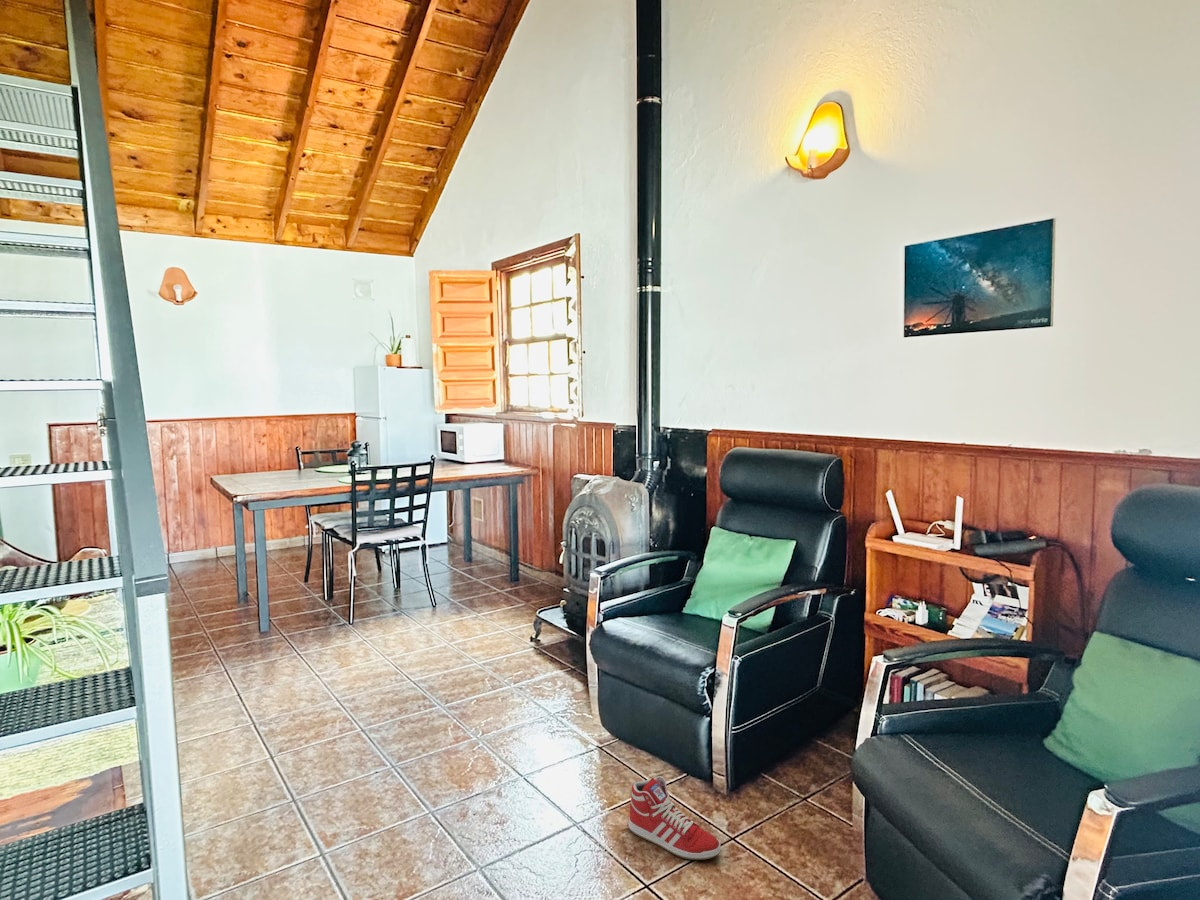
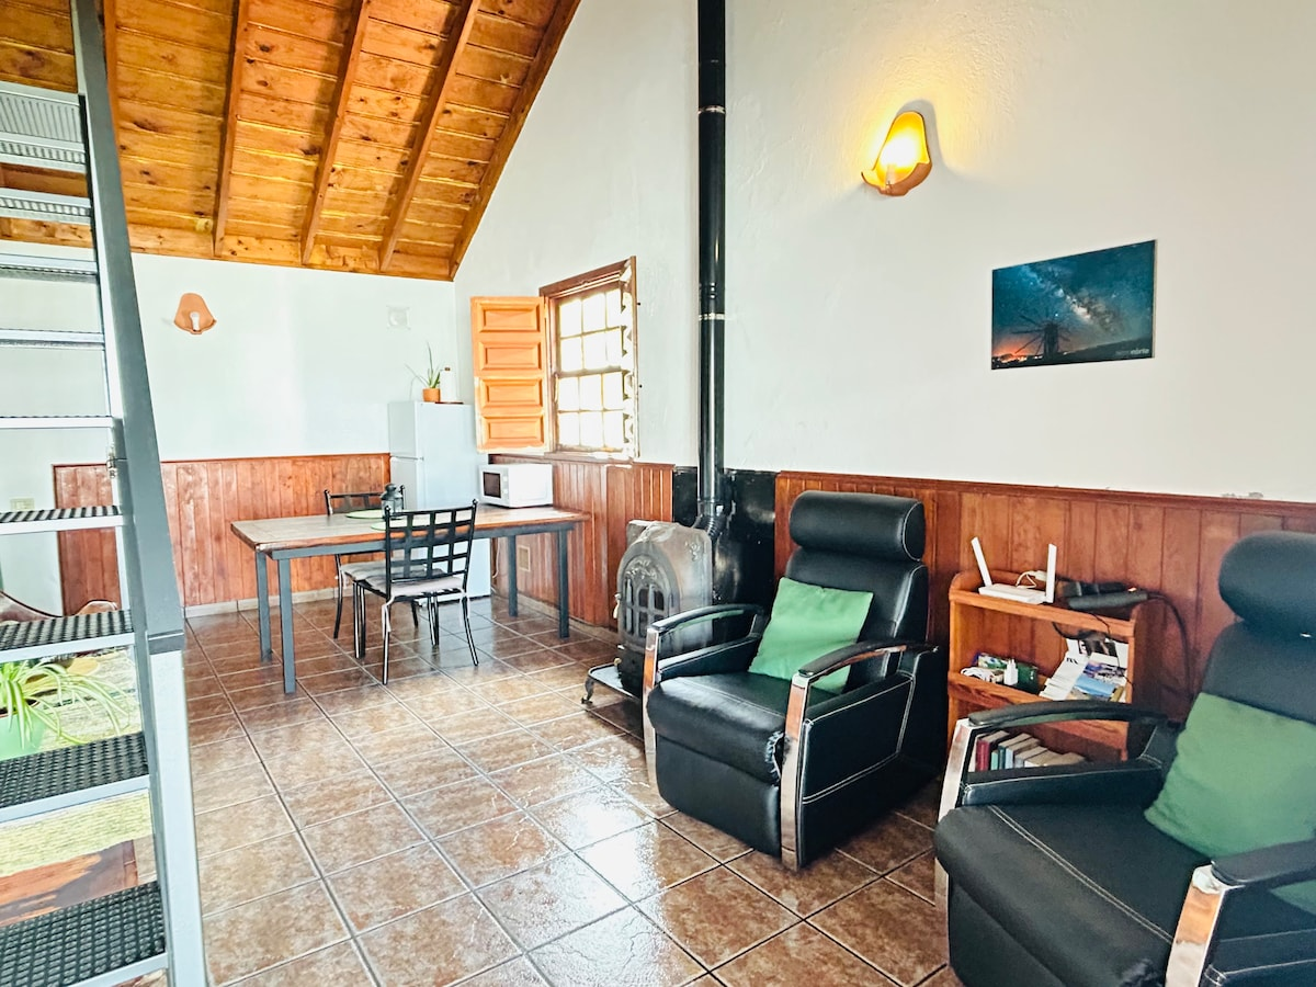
- sneaker (672, 814)
